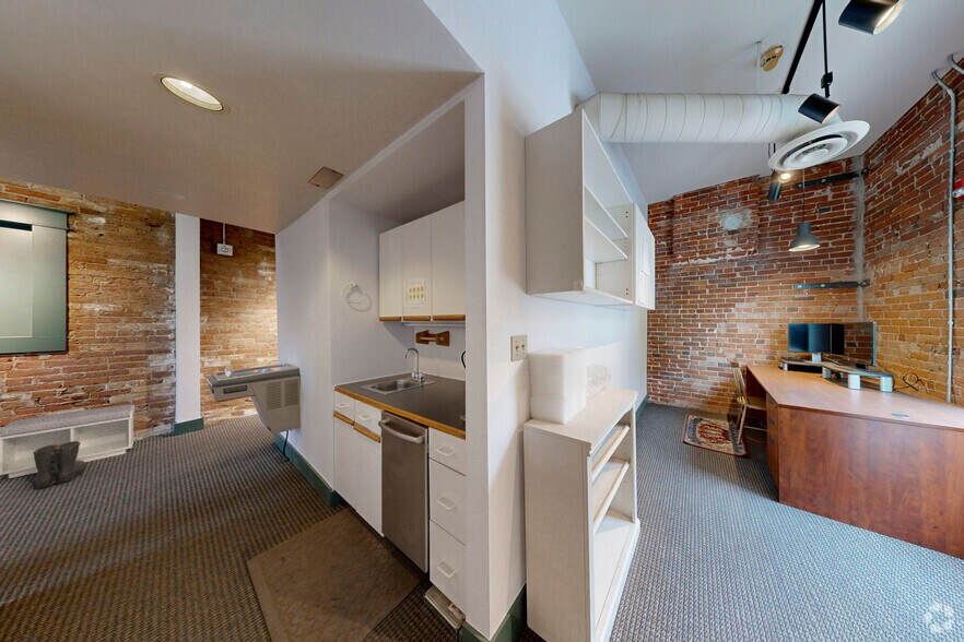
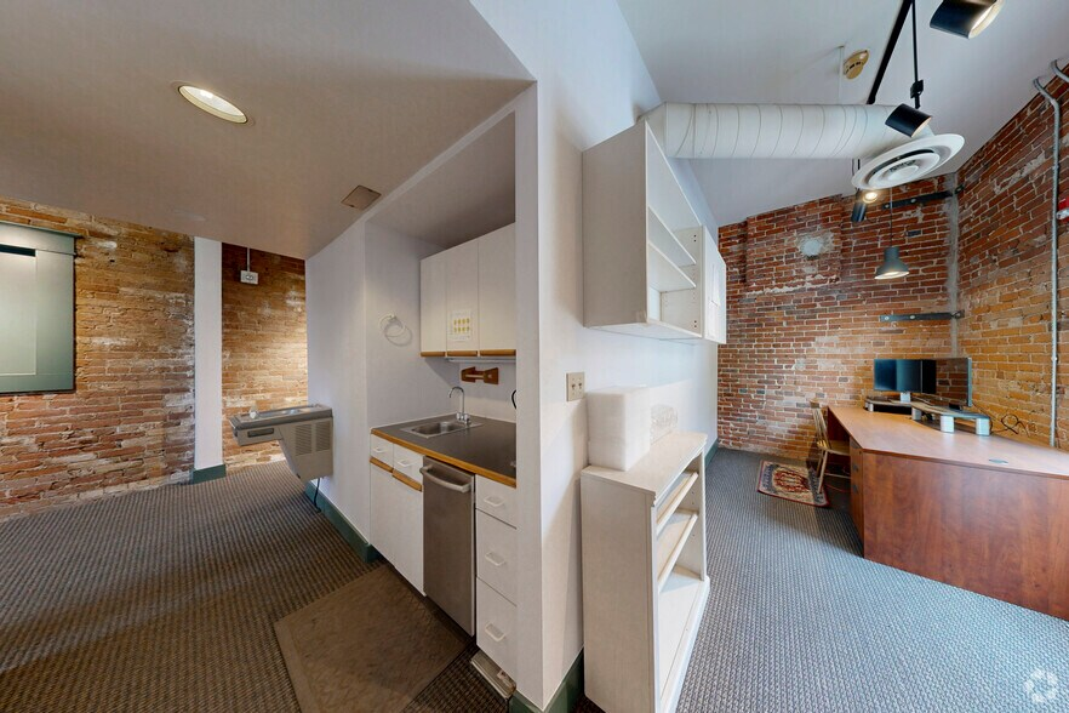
- bench (74, 437)
- boots (60, 460)
